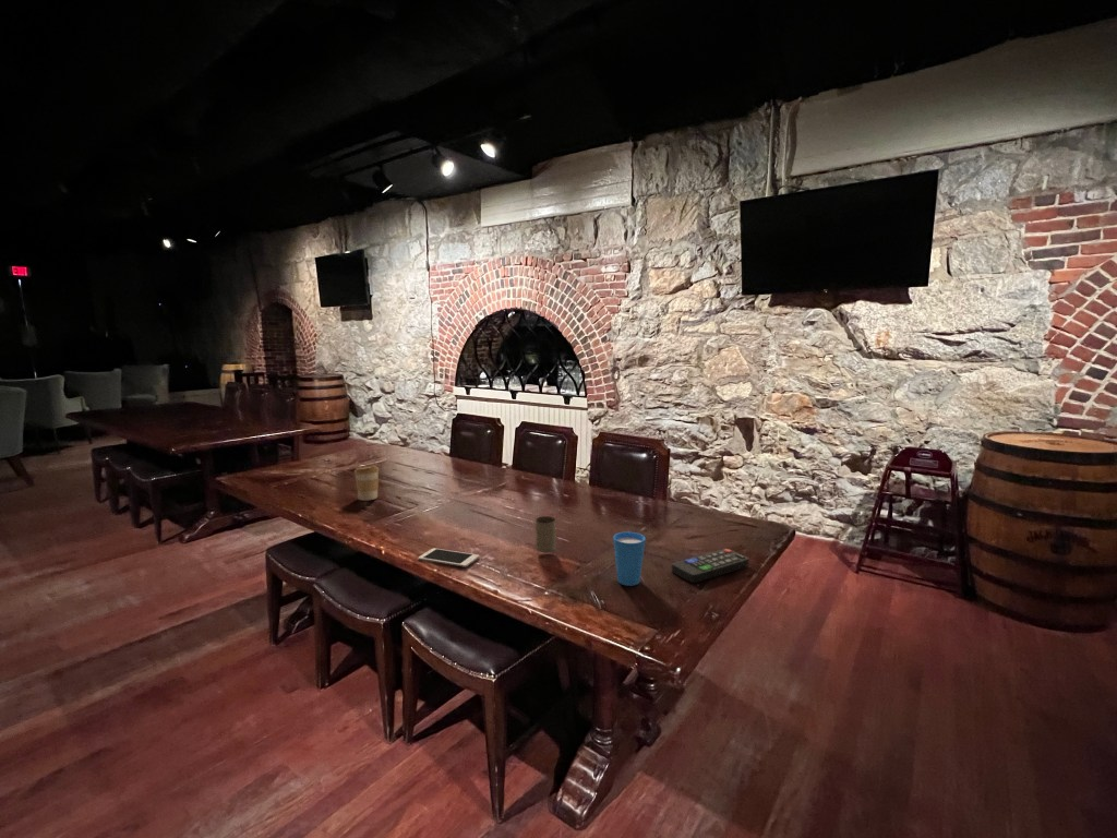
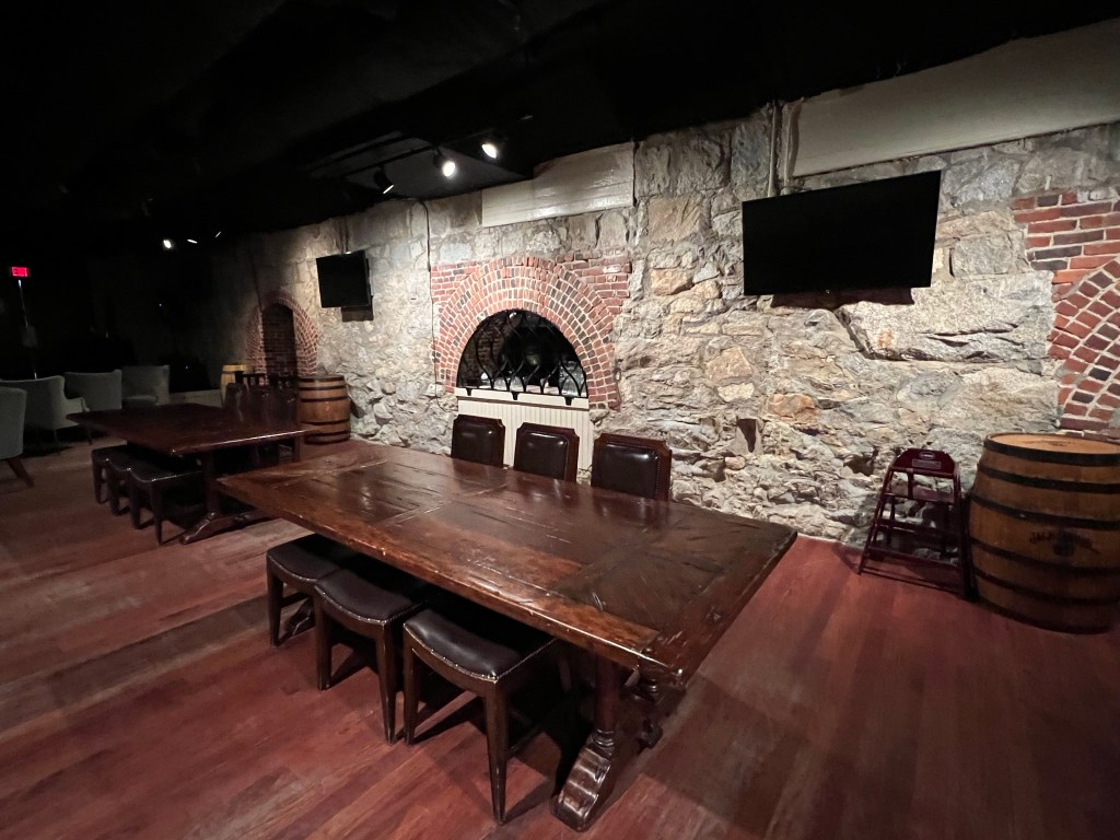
- bottle (545, 518)
- cell phone (448, 556)
- cup (628, 559)
- coffee cup (367, 481)
- remote control (710, 564)
